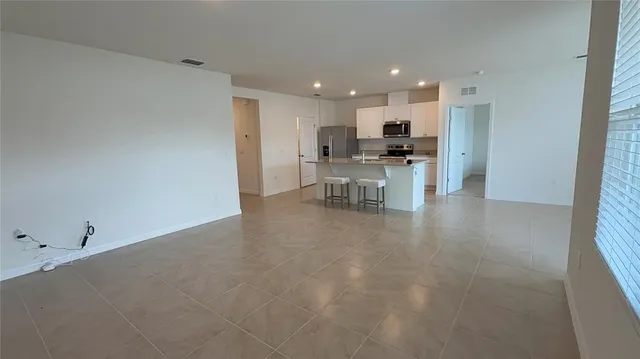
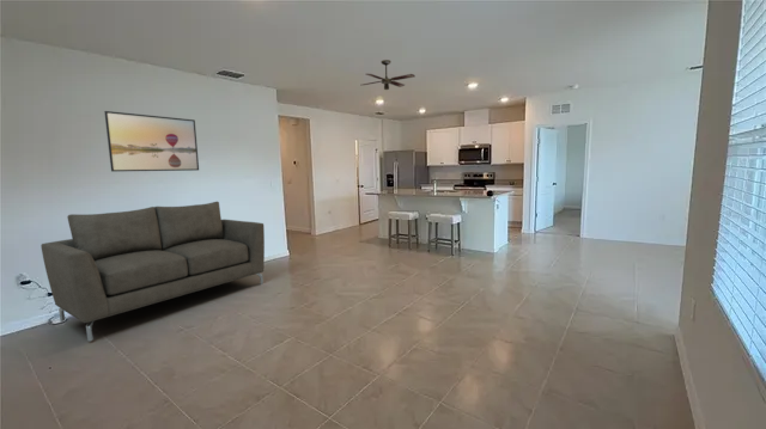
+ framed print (156, 143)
+ ceiling fan (385, 75)
+ sofa (169, 255)
